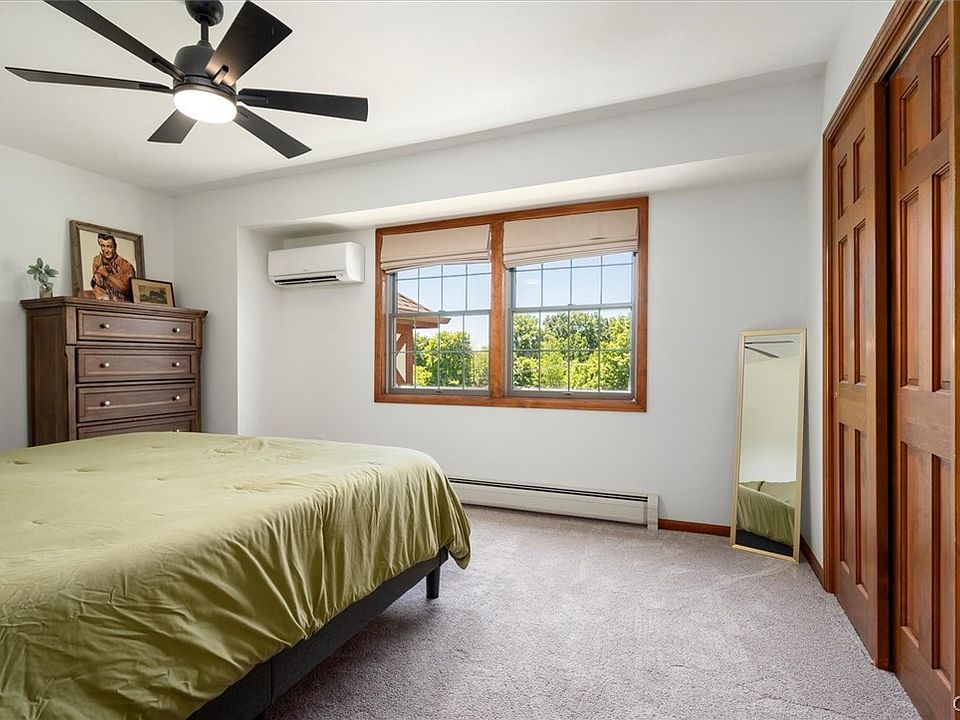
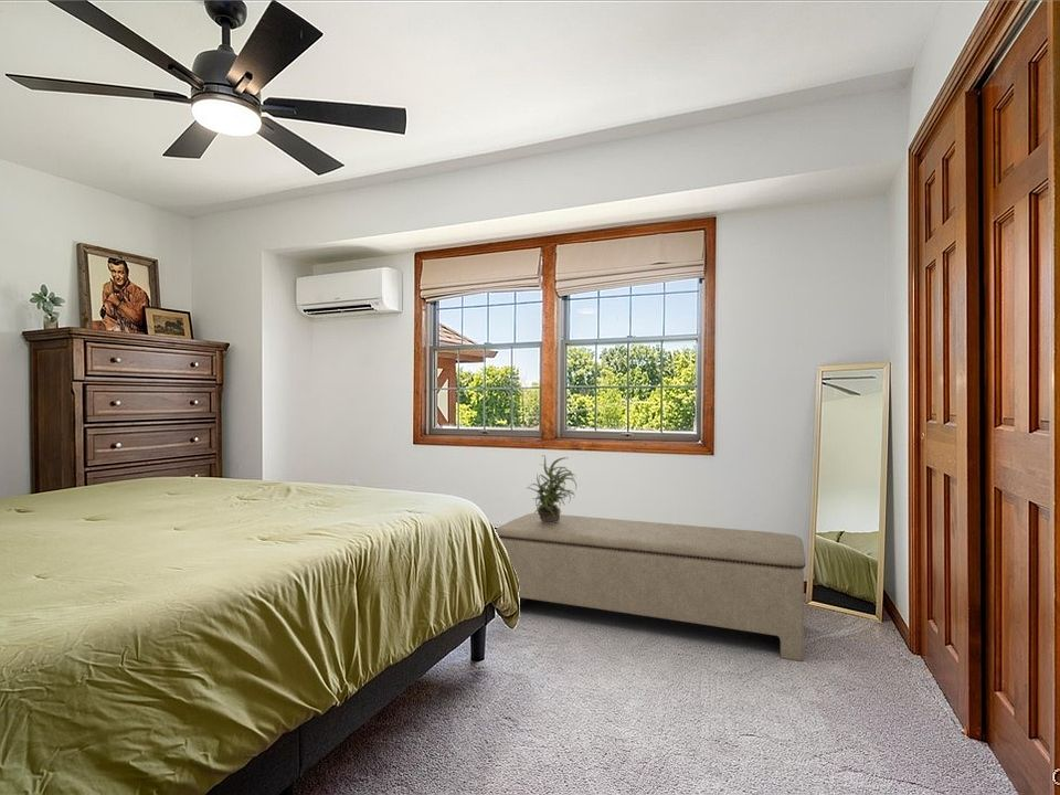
+ potted plant (554, 489)
+ bench (643, 573)
